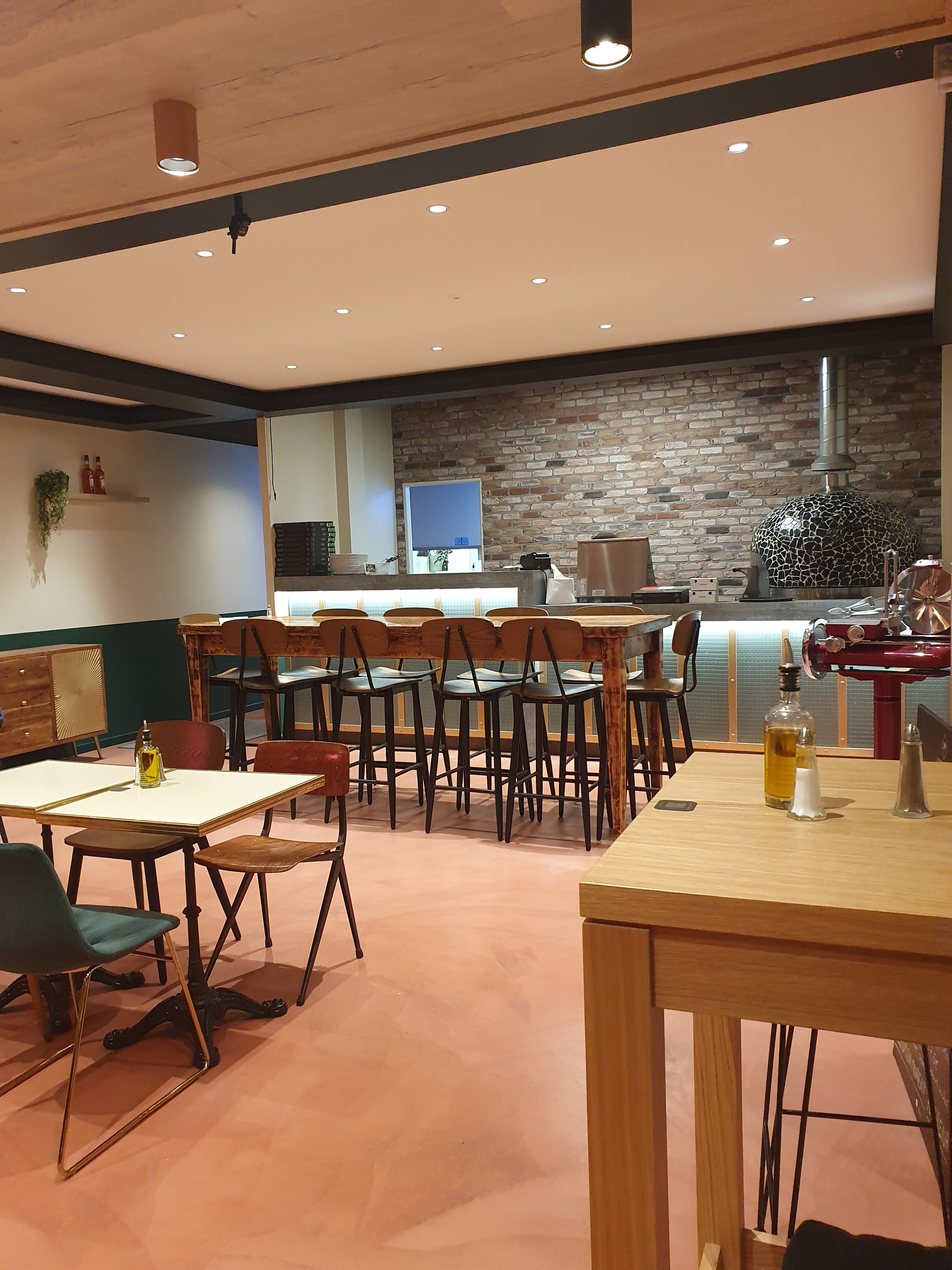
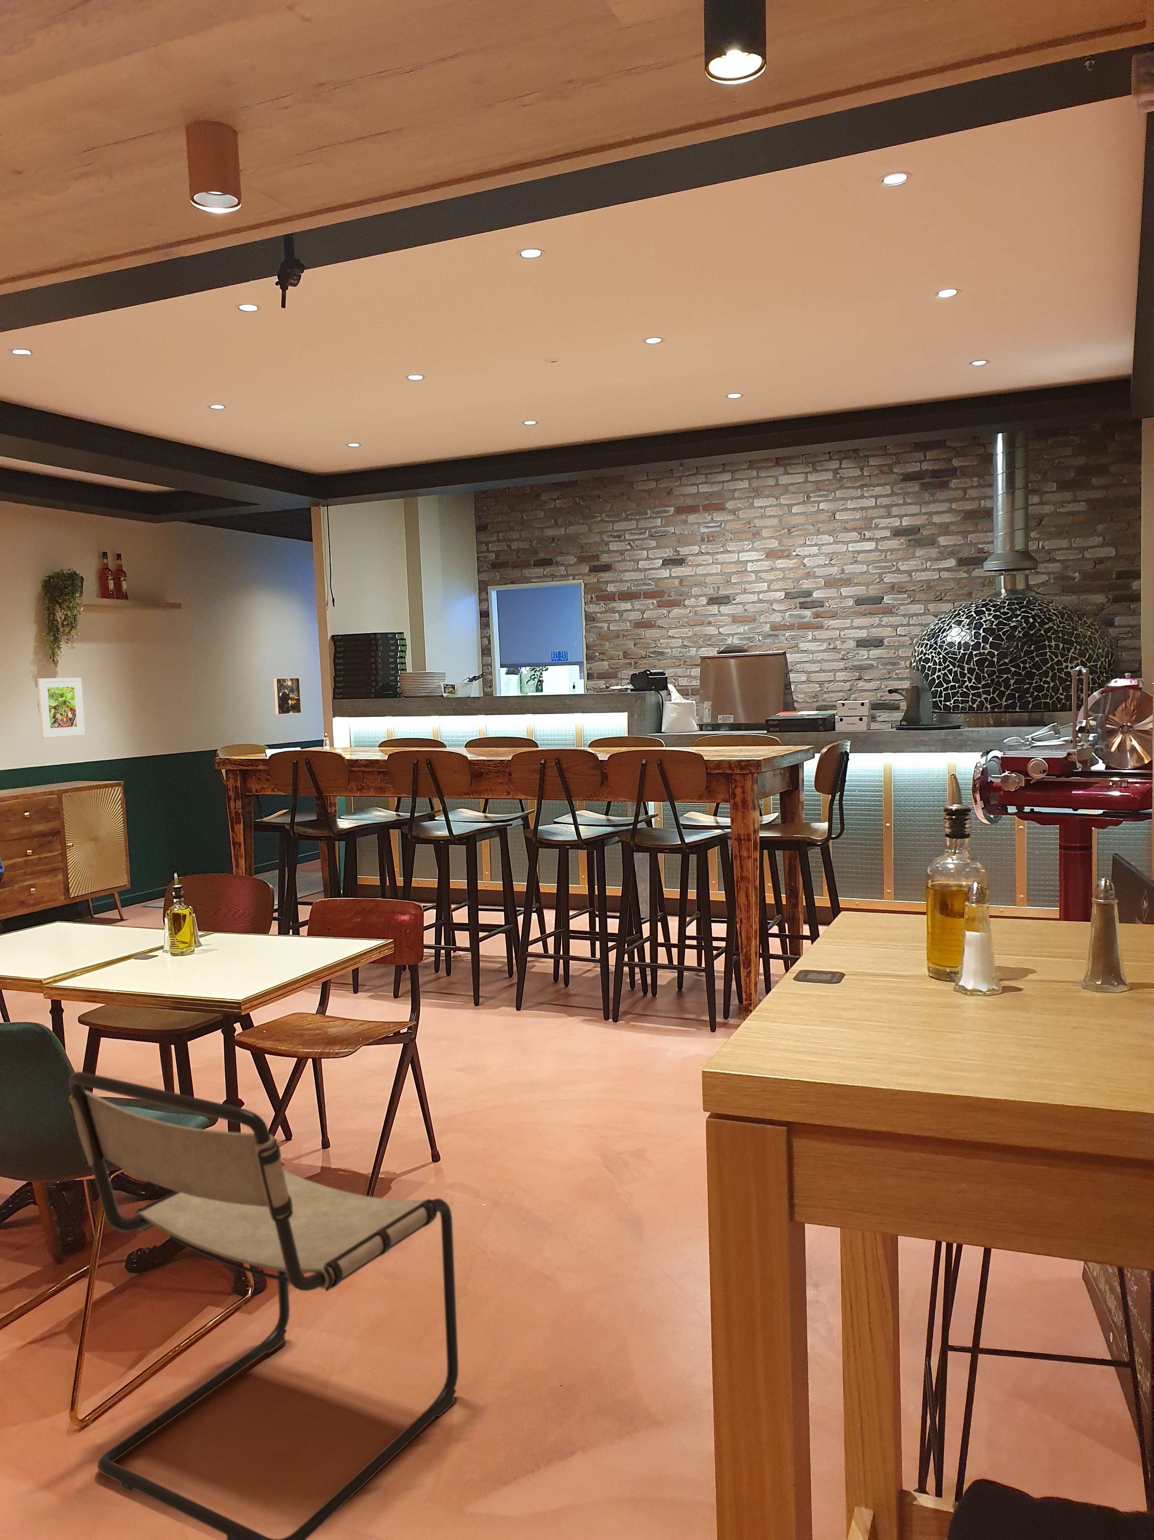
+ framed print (287, 696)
+ chair (272, 1243)
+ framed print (62, 707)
